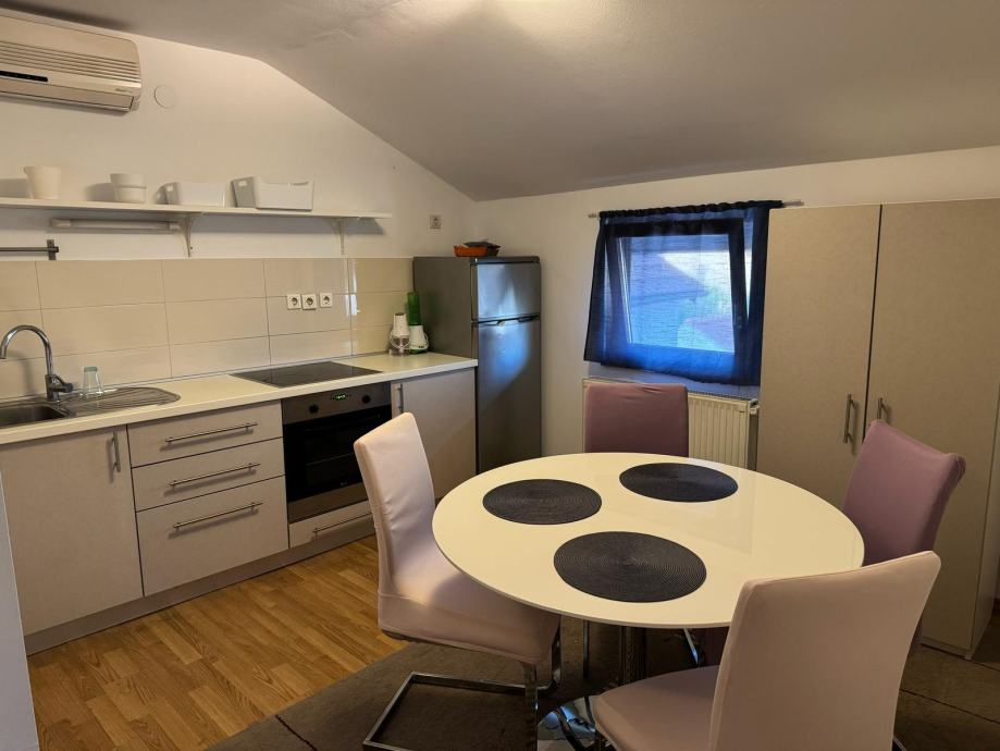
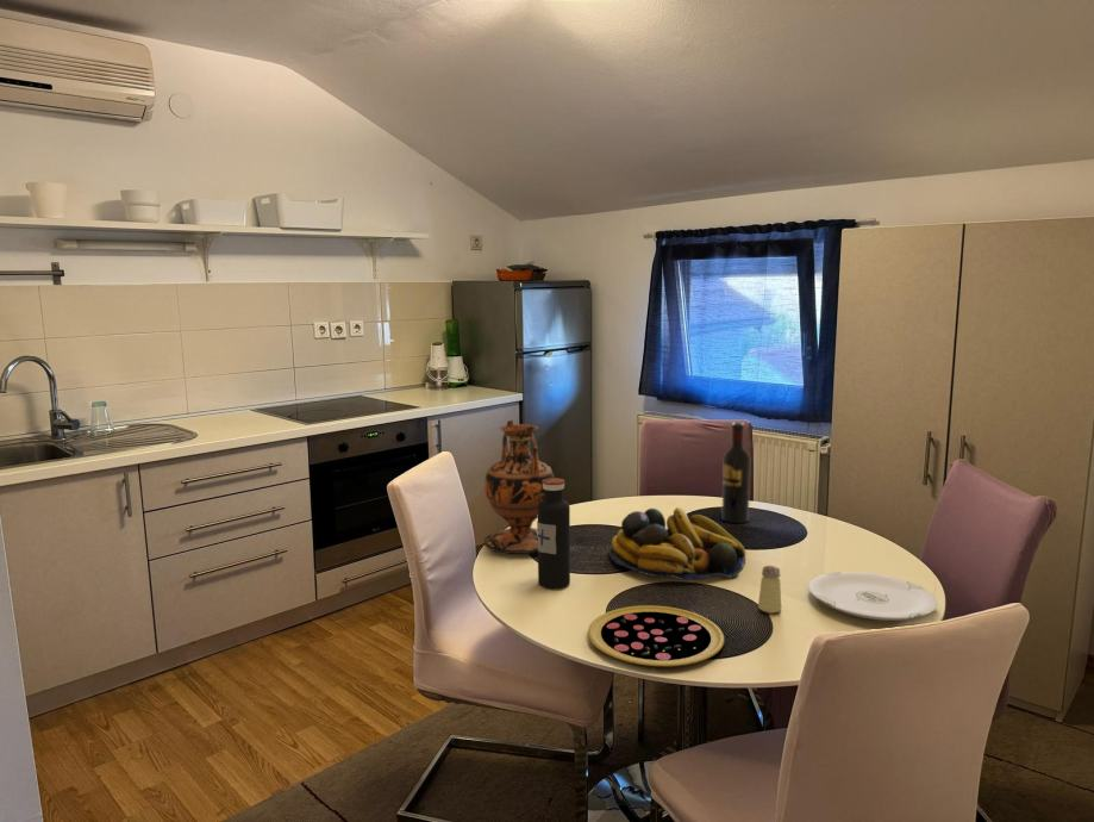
+ wine bottle (736, 471)
+ pizza (655, 634)
+ saltshaker (770, 587)
+ vase (519, 484)
+ water bottle (554, 533)
+ fruit bowl (675, 535)
+ plate (870, 597)
